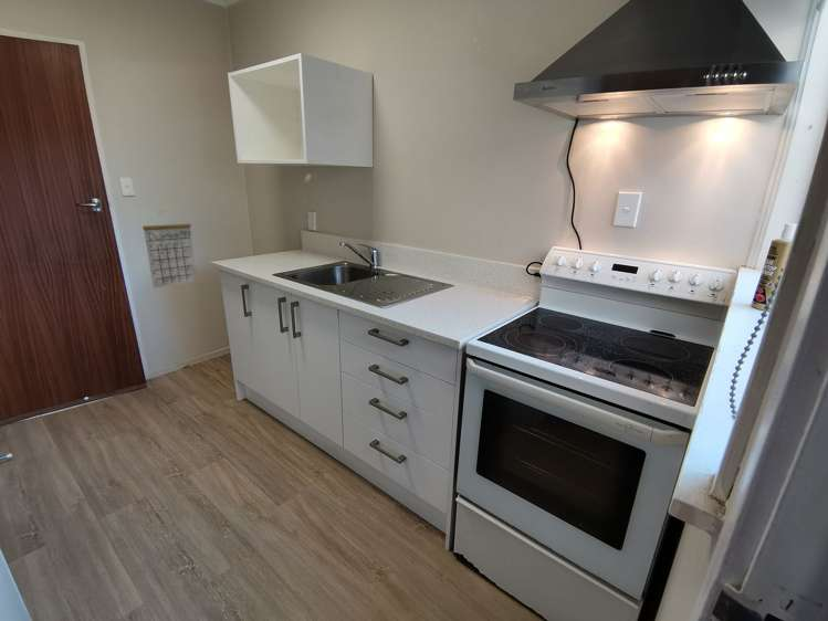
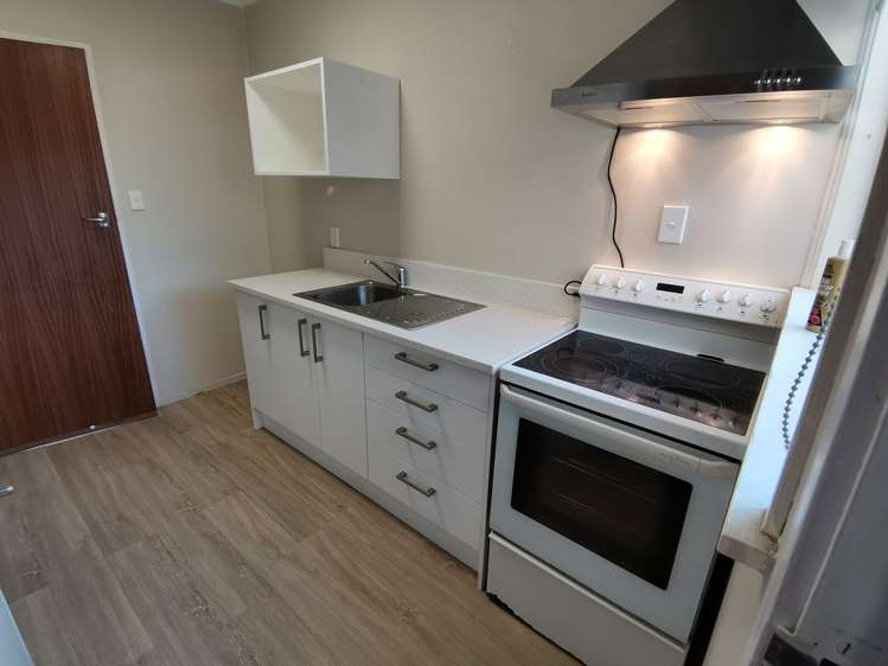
- calendar (170, 248)
